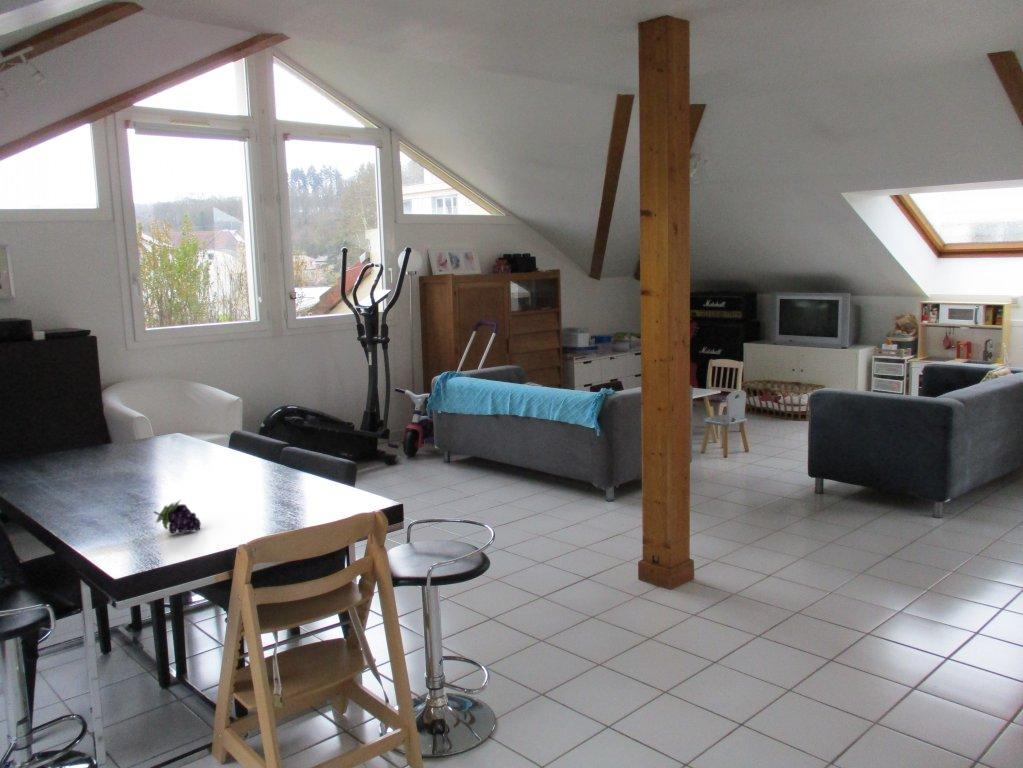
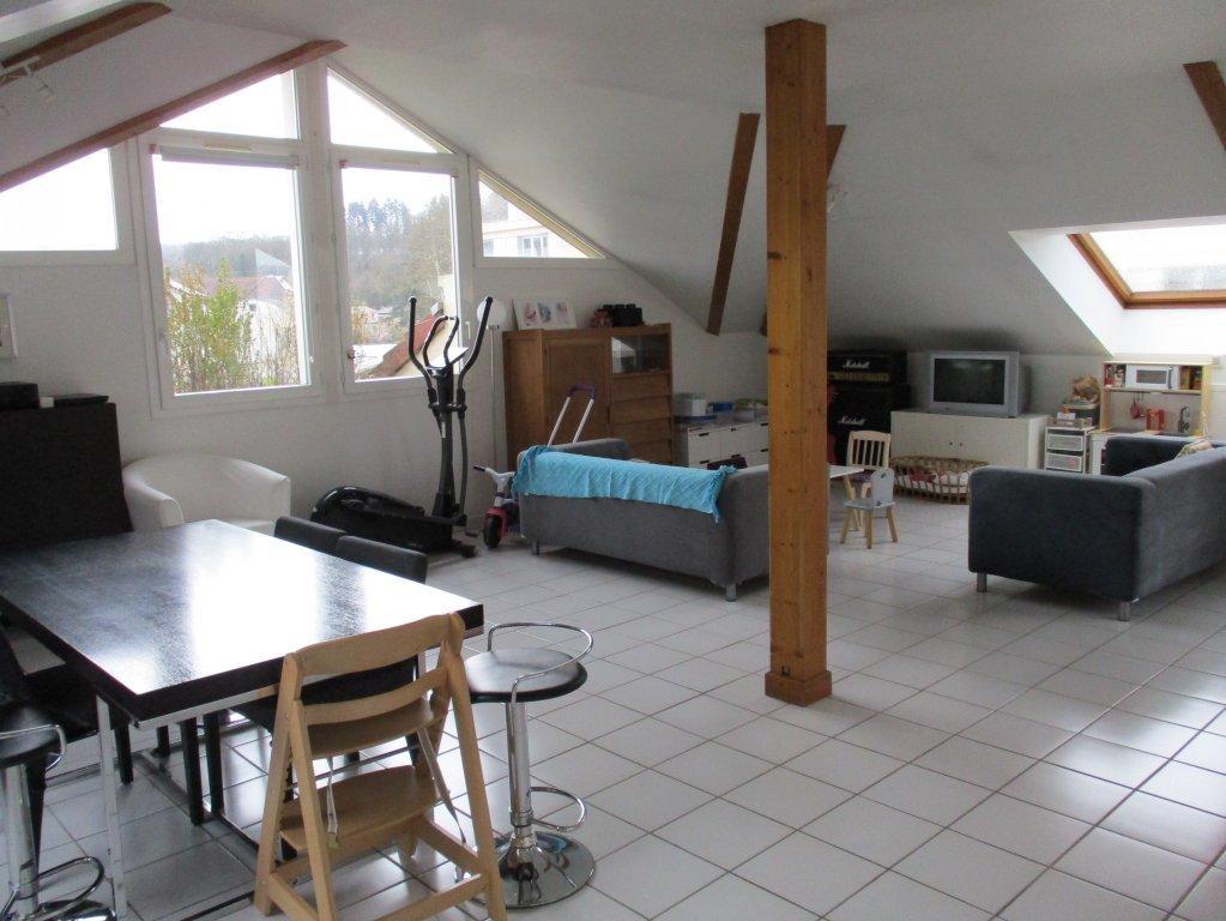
- fruit (177, 515)
